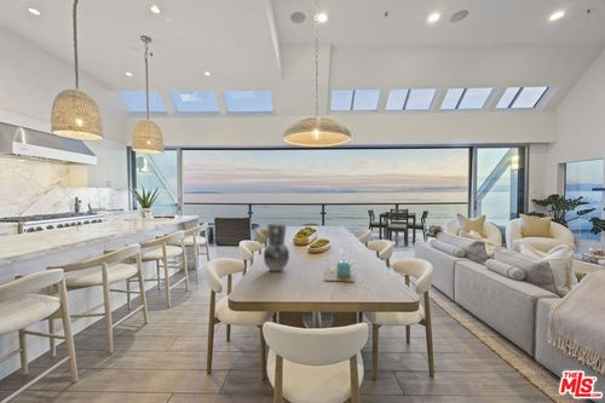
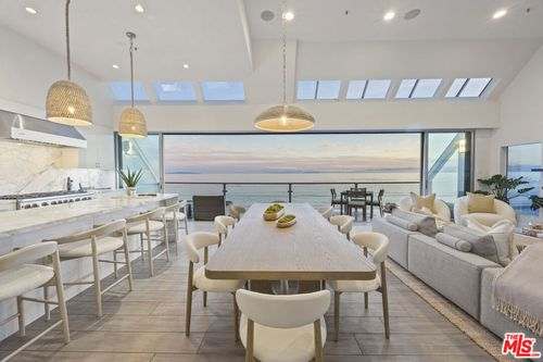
- vase (276, 247)
- candle (339, 261)
